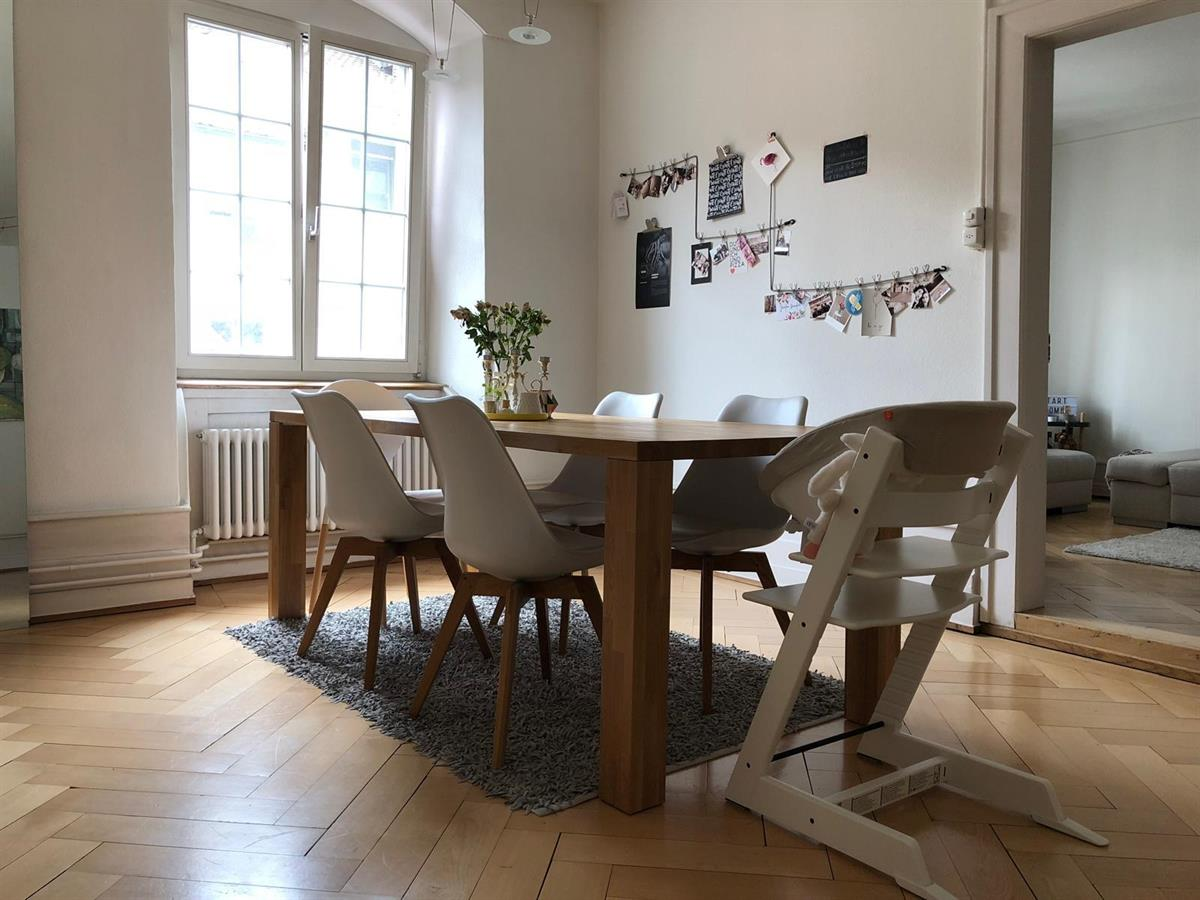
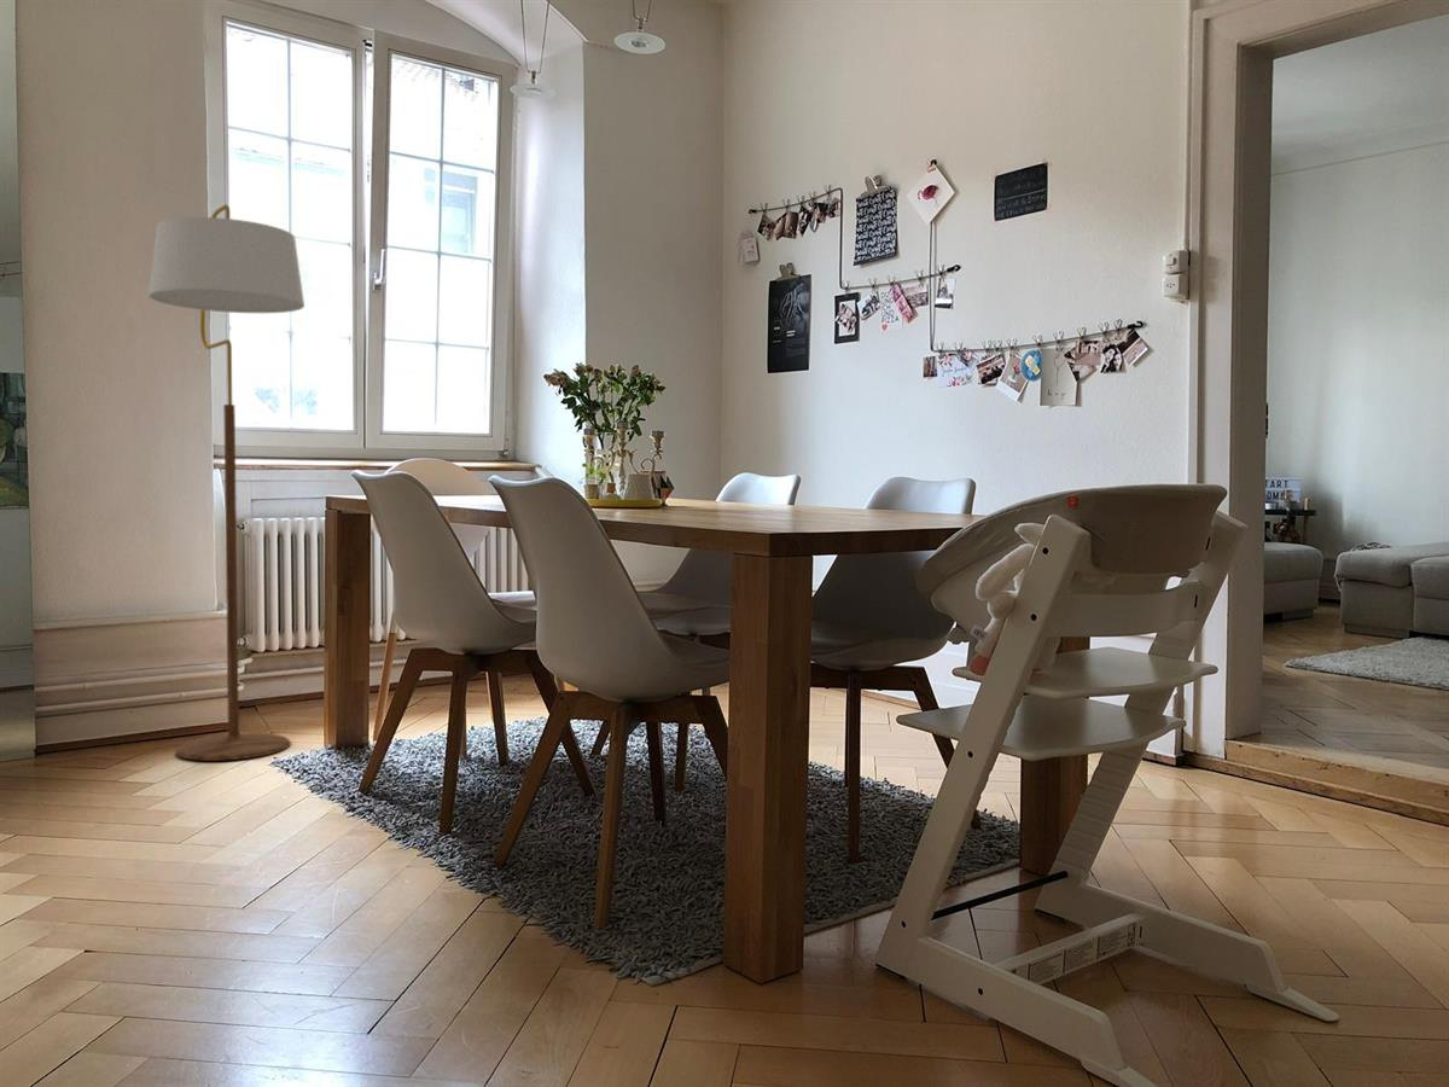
+ floor lamp (227, 478)
